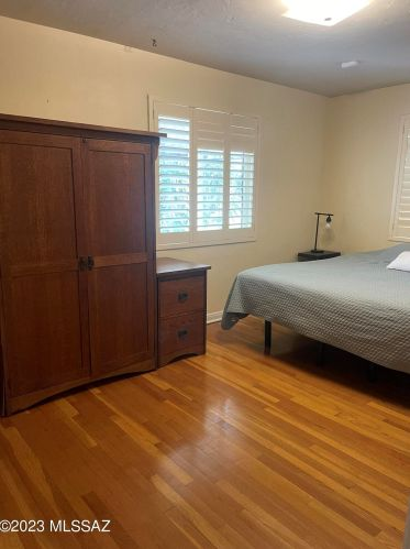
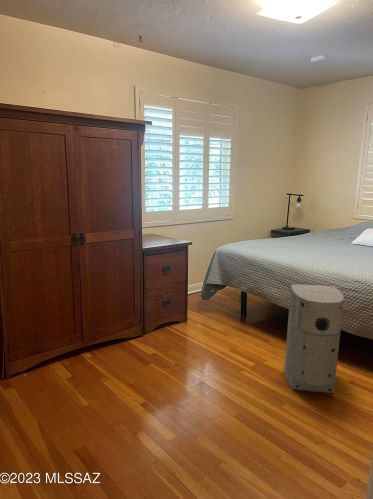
+ air purifier (313, 337)
